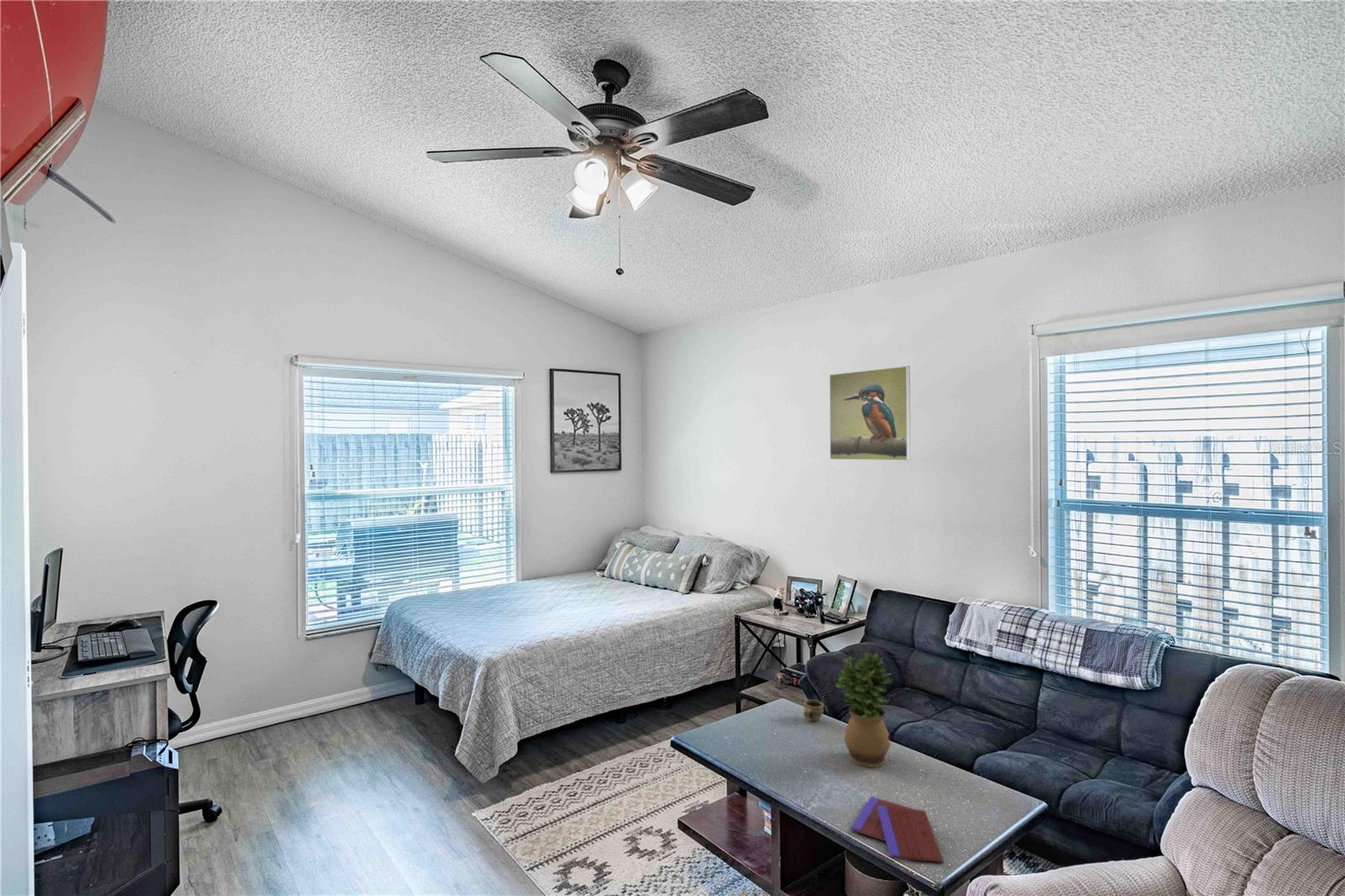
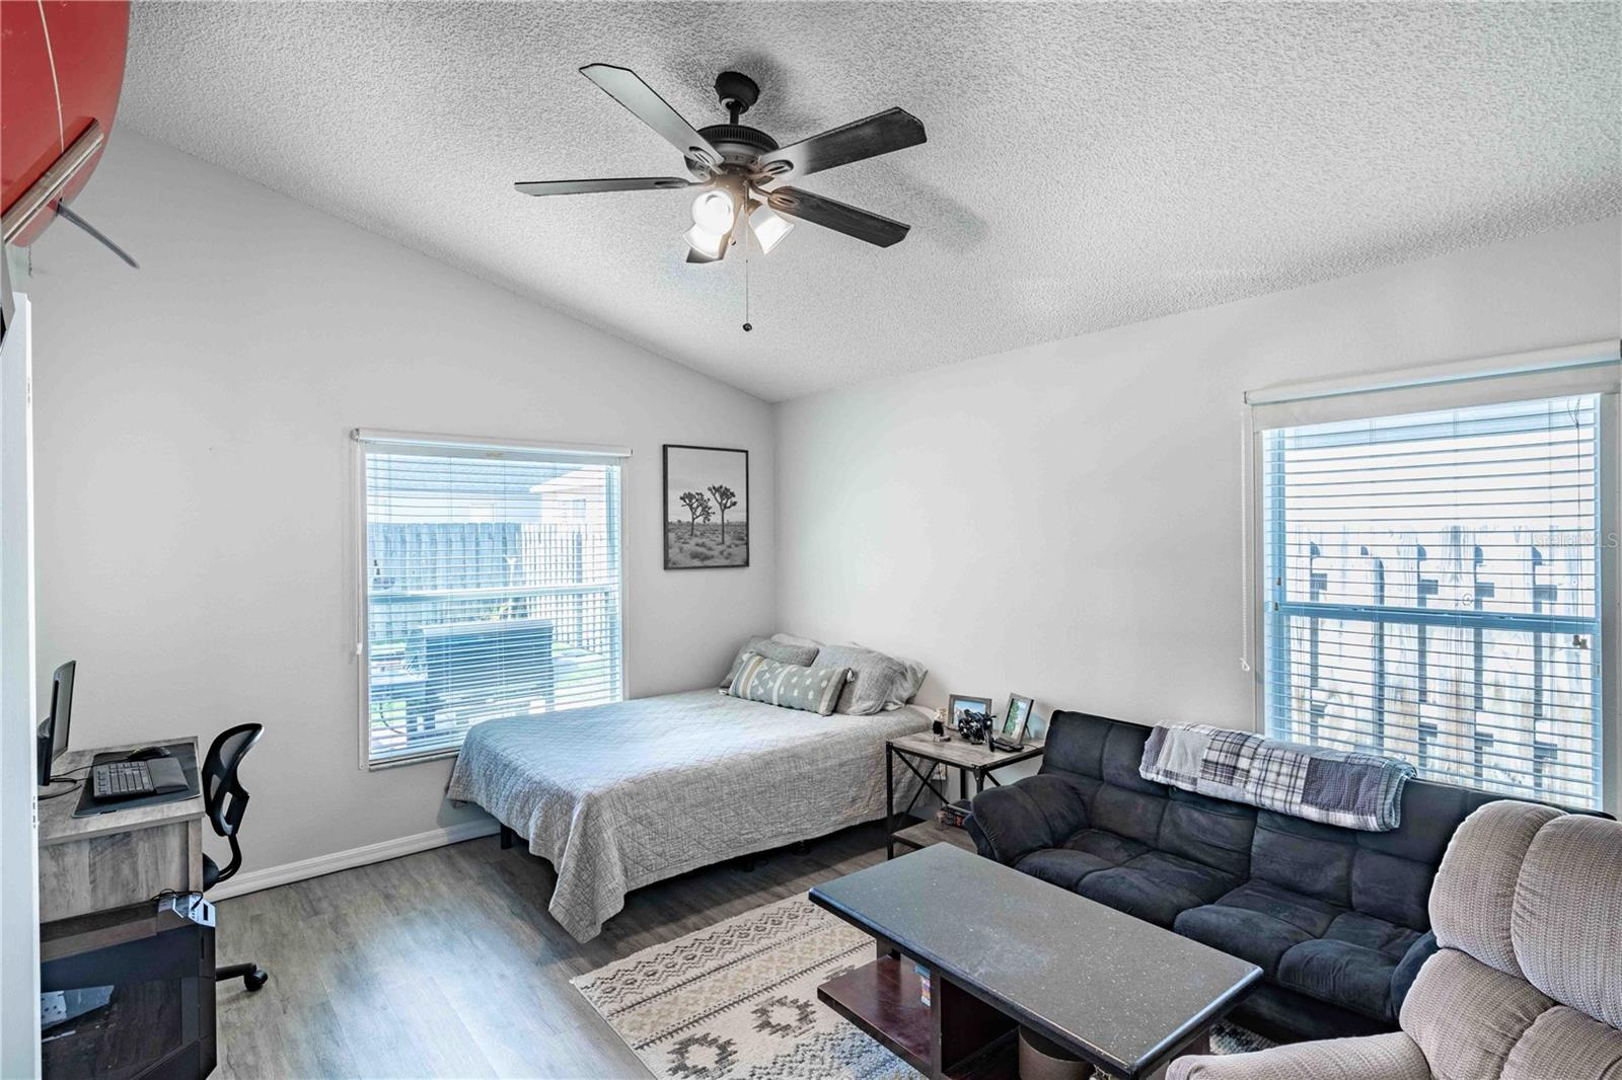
- cup (811, 712)
- potted plant (866, 703)
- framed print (868, 415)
- book (901, 827)
